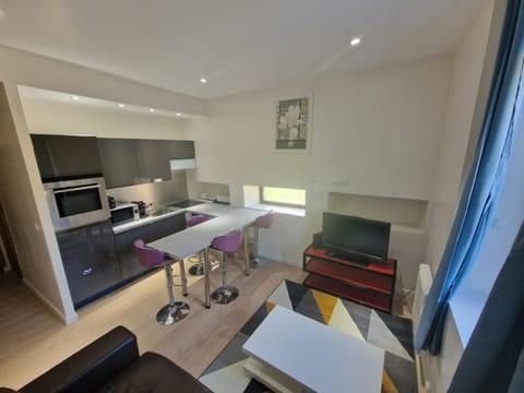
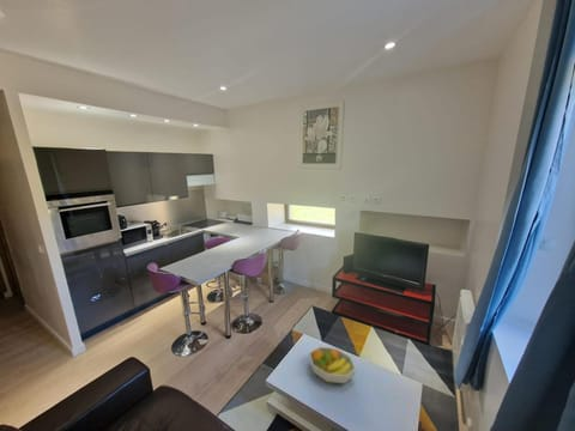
+ fruit bowl (331, 363)
